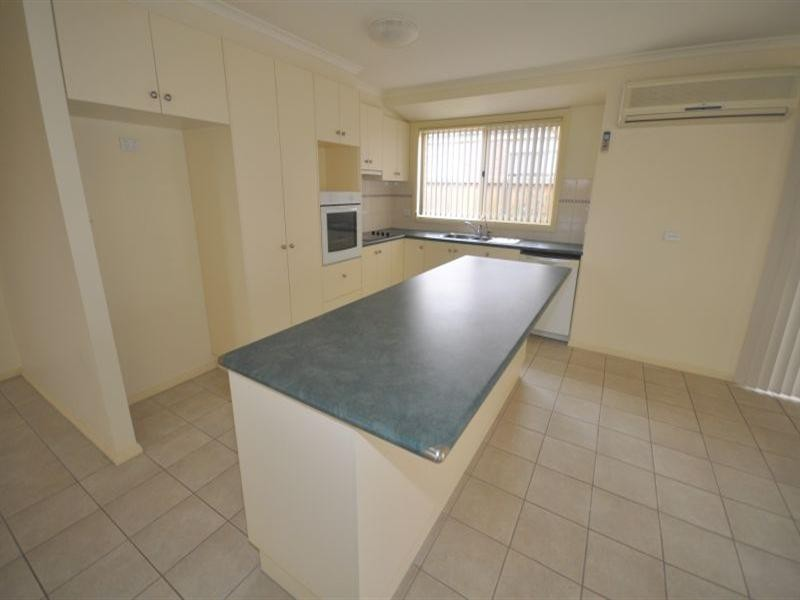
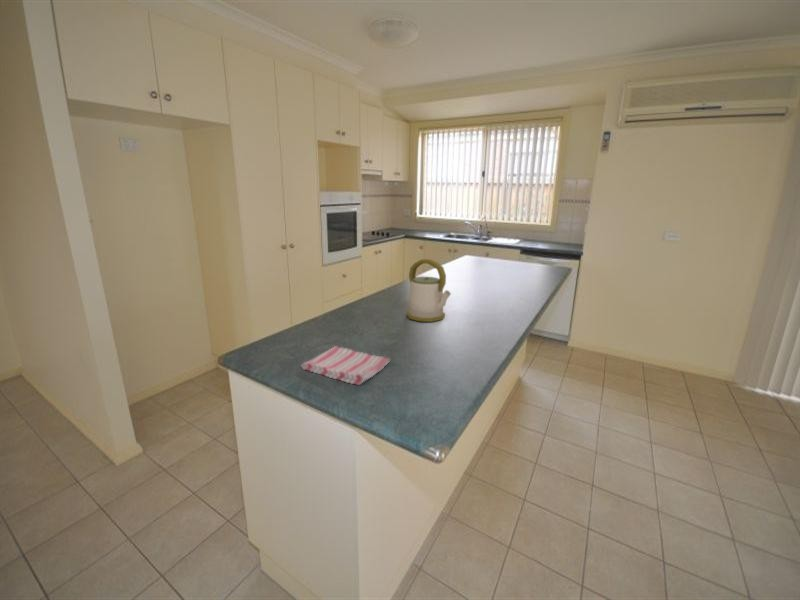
+ kettle (429, 288)
+ dish towel (346, 362)
